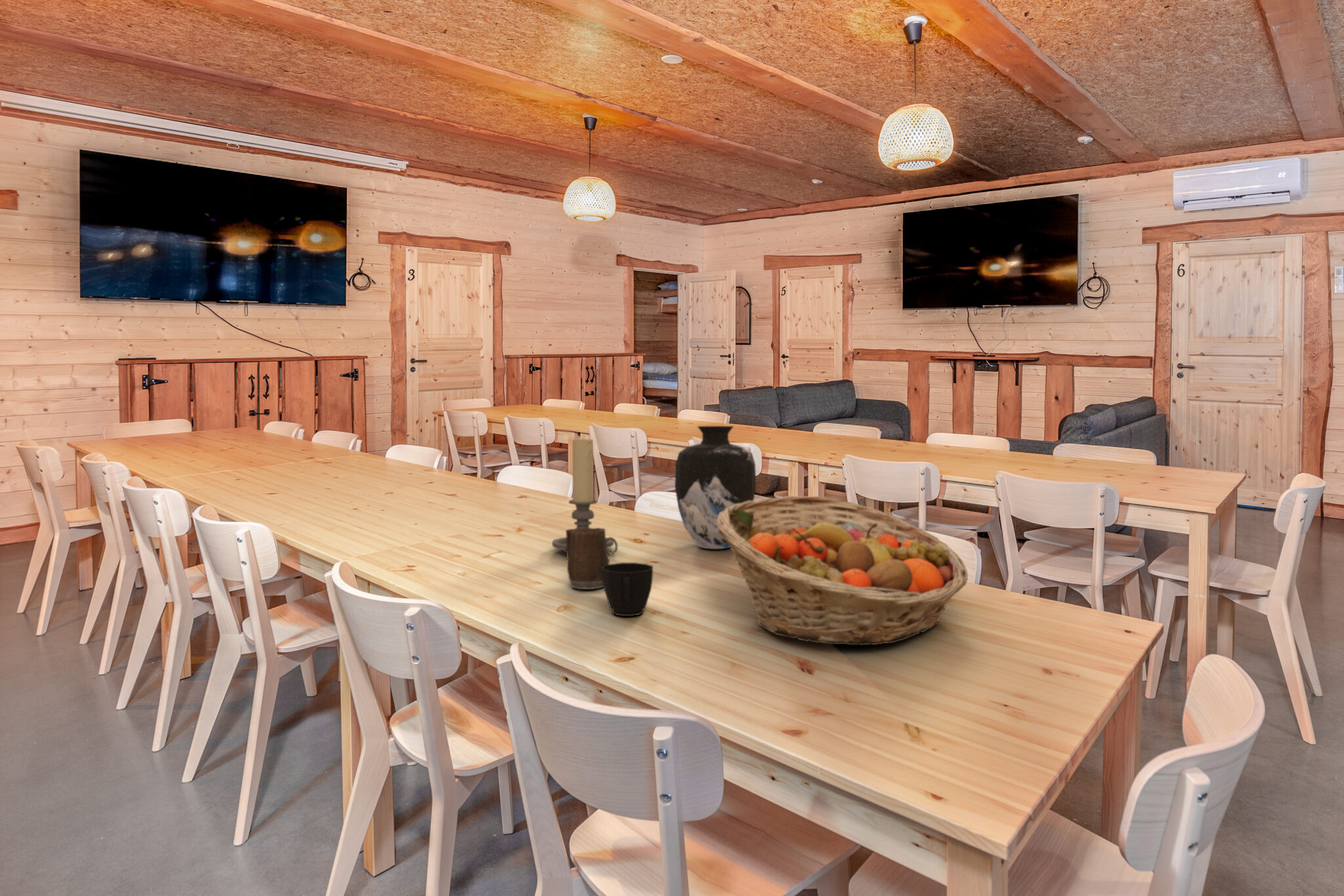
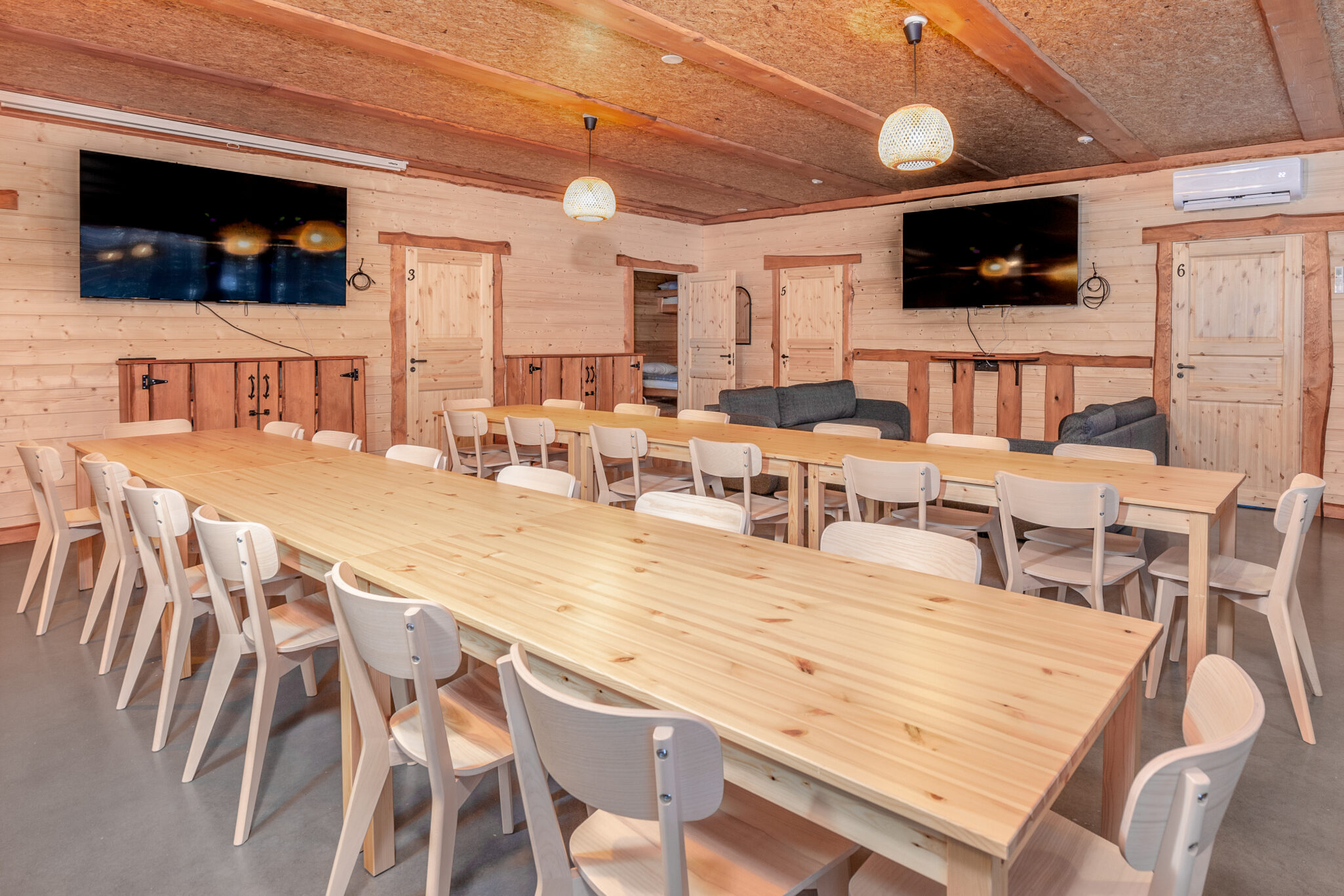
- candle holder (587, 494)
- fruit basket (841, 562)
- mug (585, 556)
- cup (625, 590)
- vase (715, 486)
